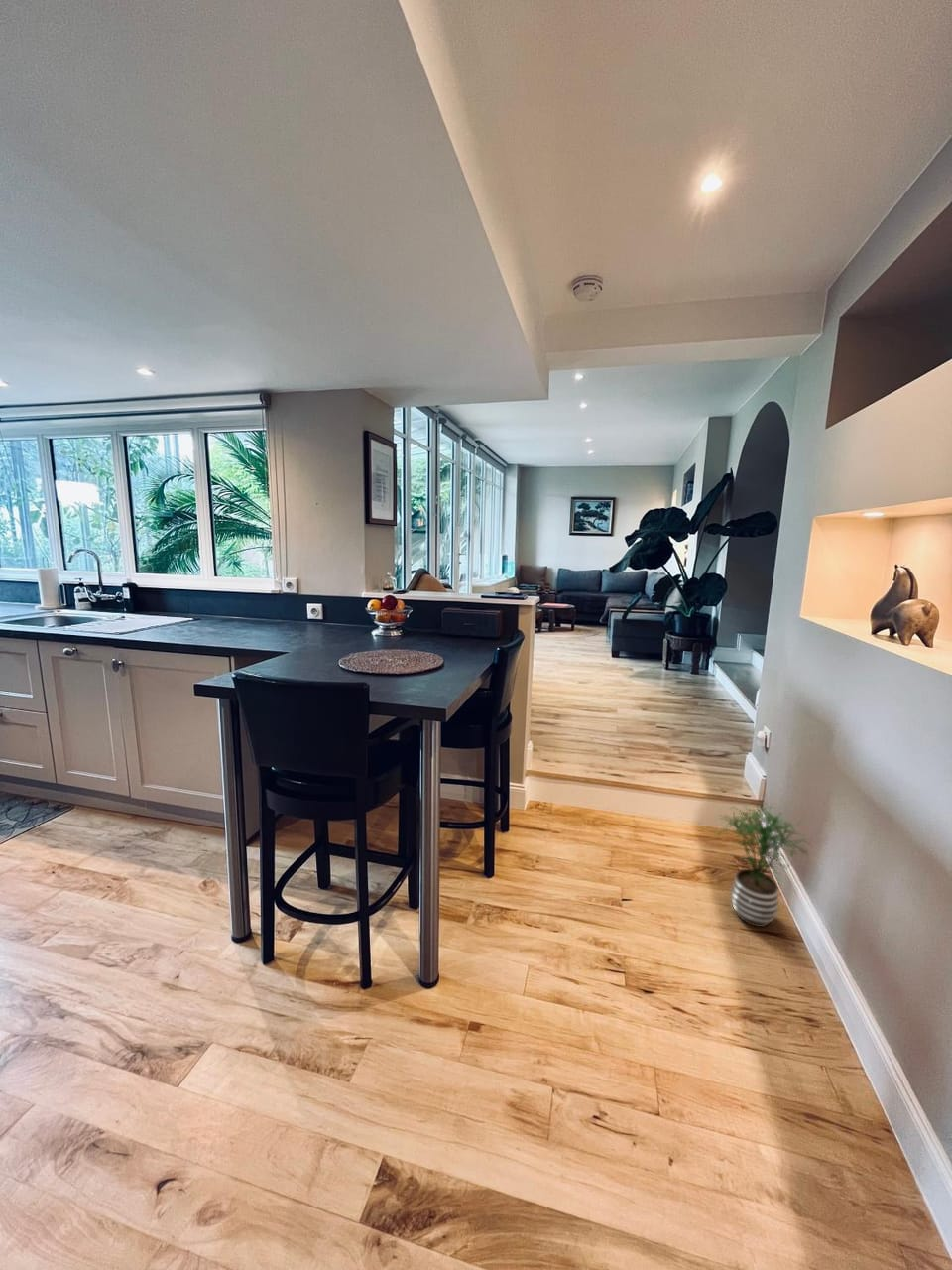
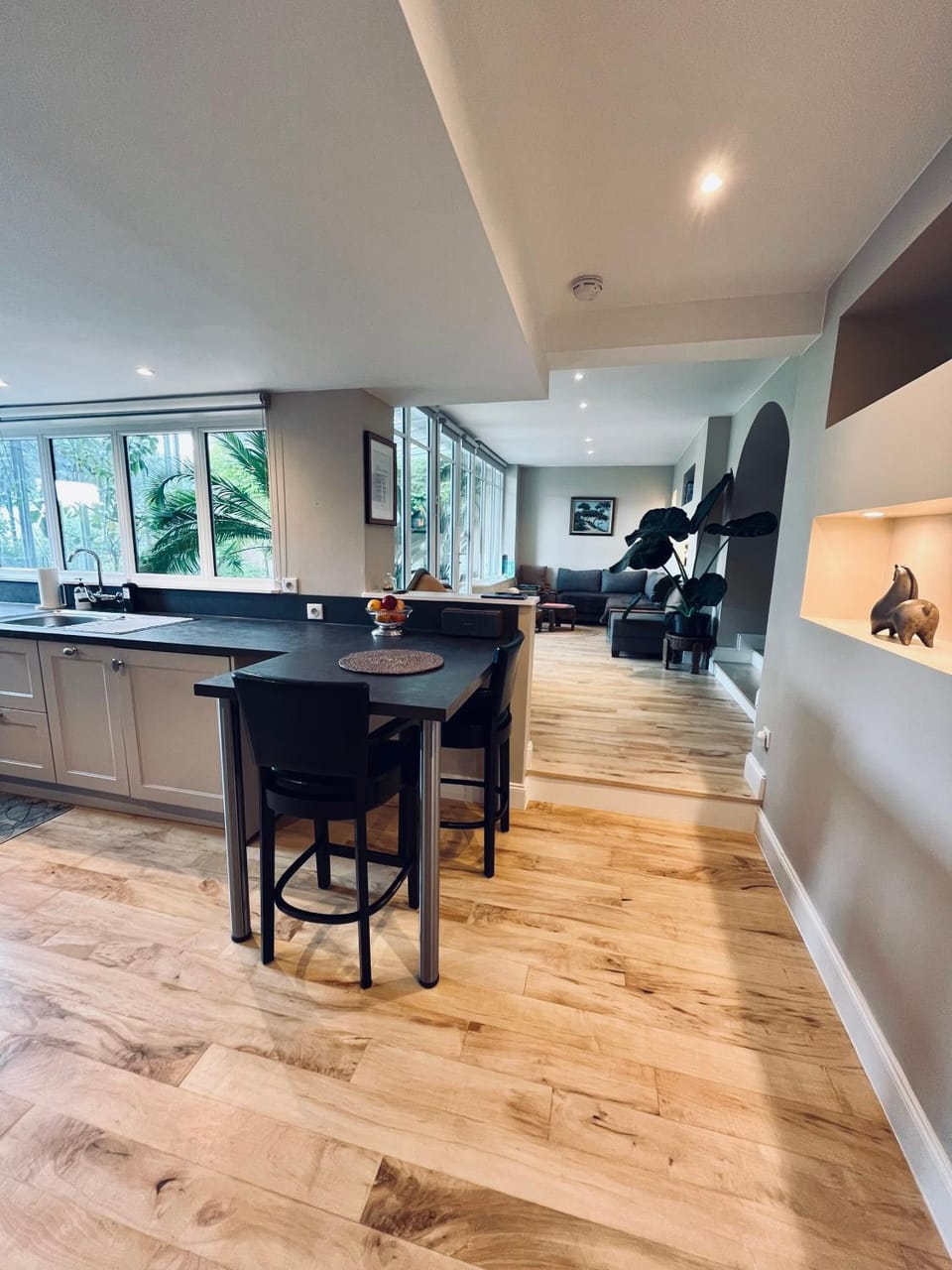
- potted plant (756, 861)
